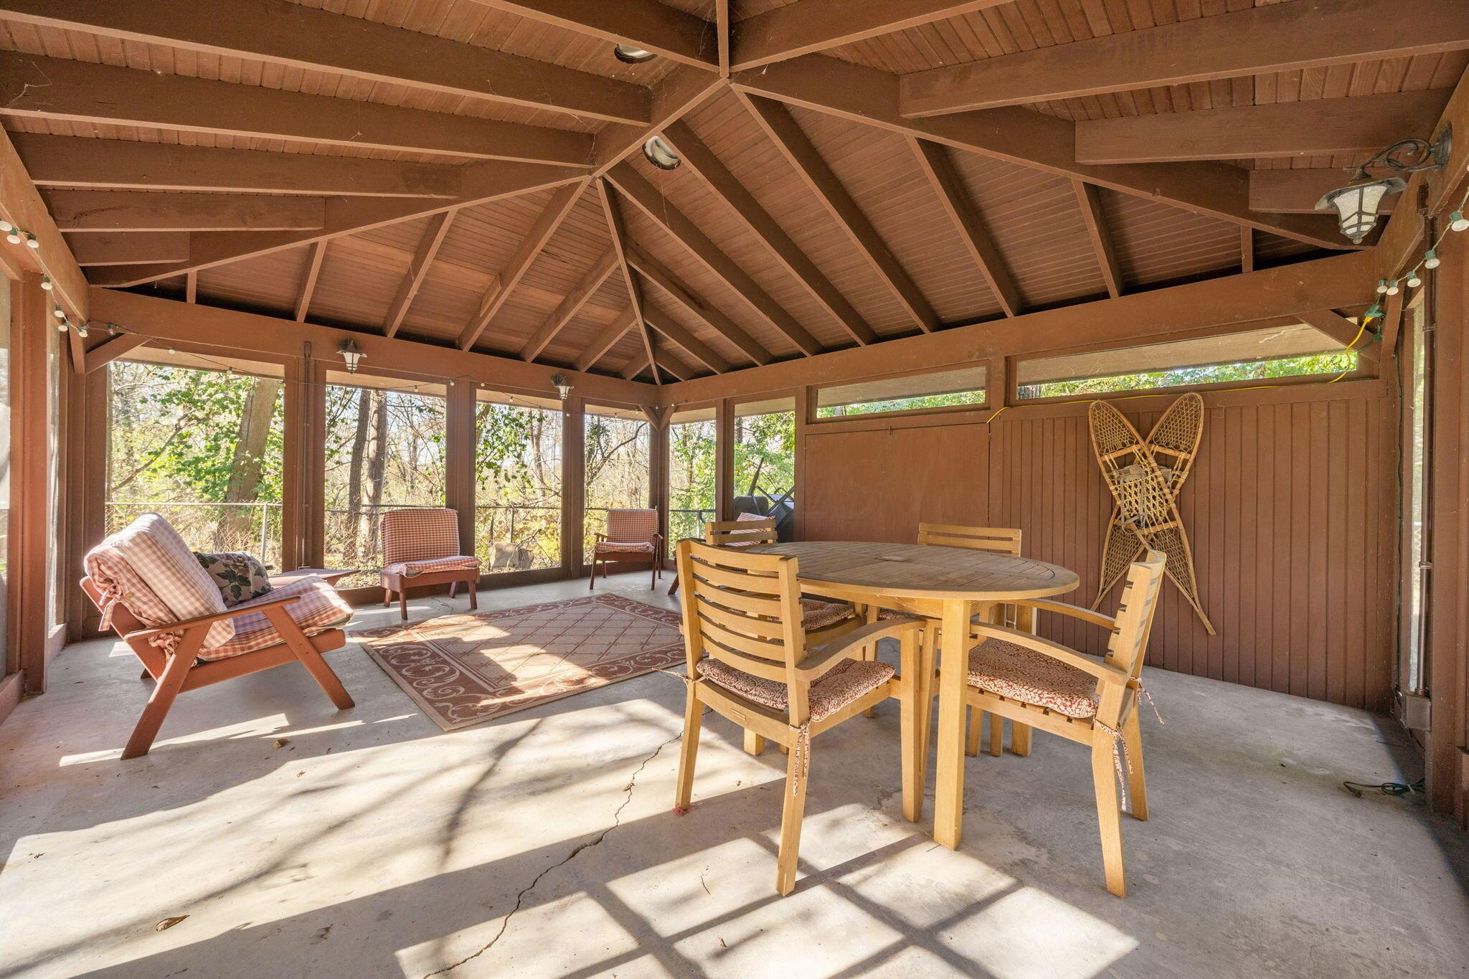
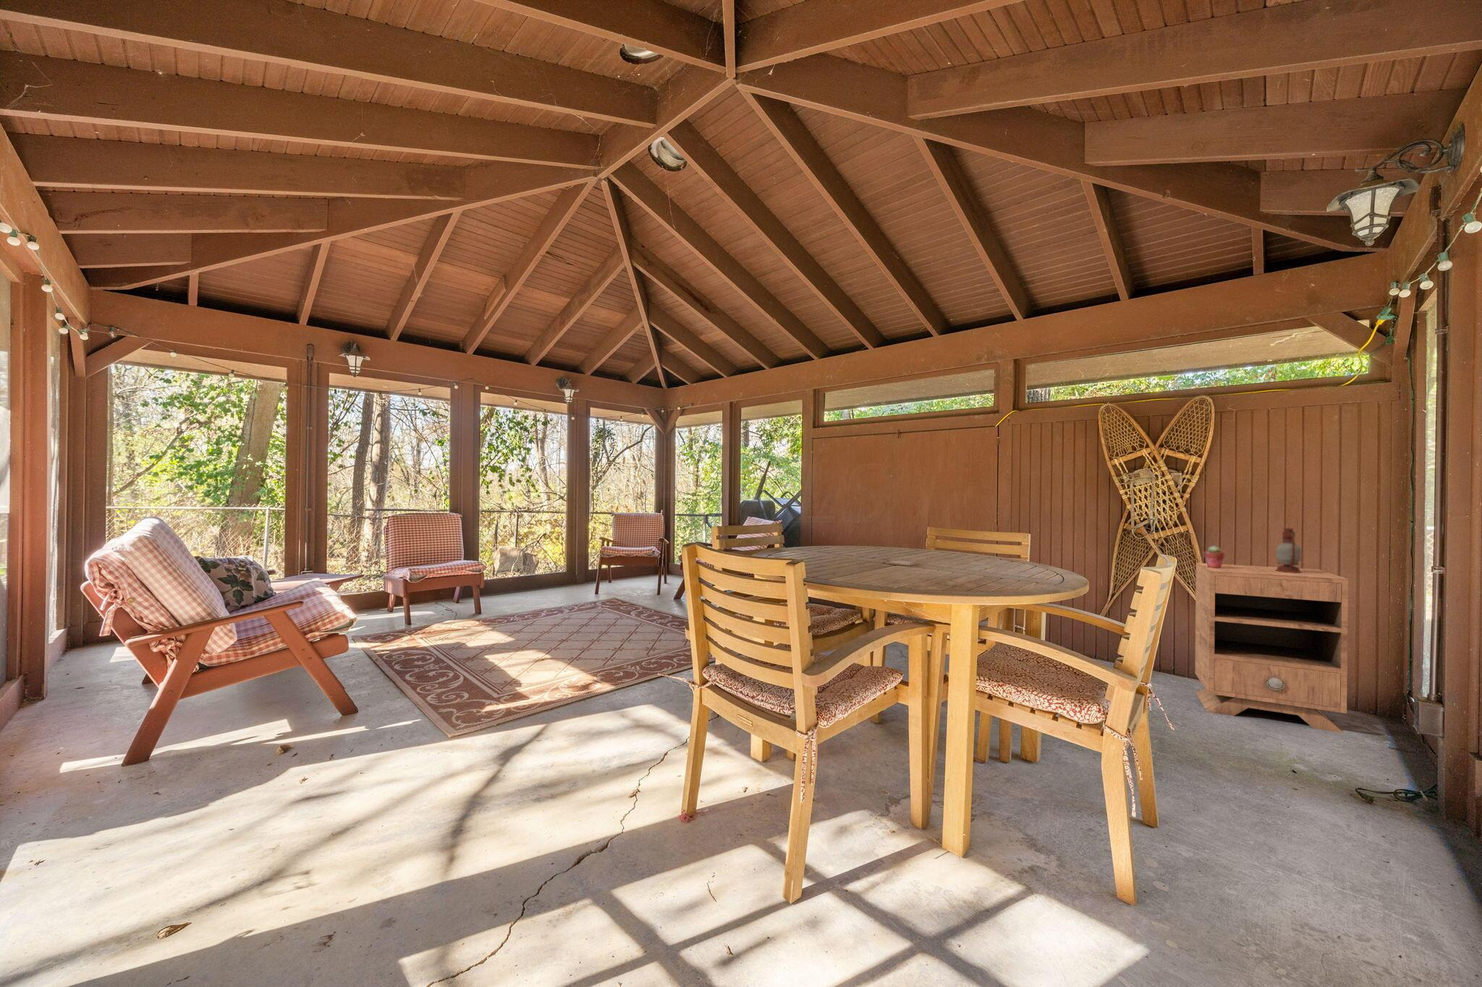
+ nightstand (1264, 641)
+ potted succulent (1213, 556)
+ lantern (1288, 542)
